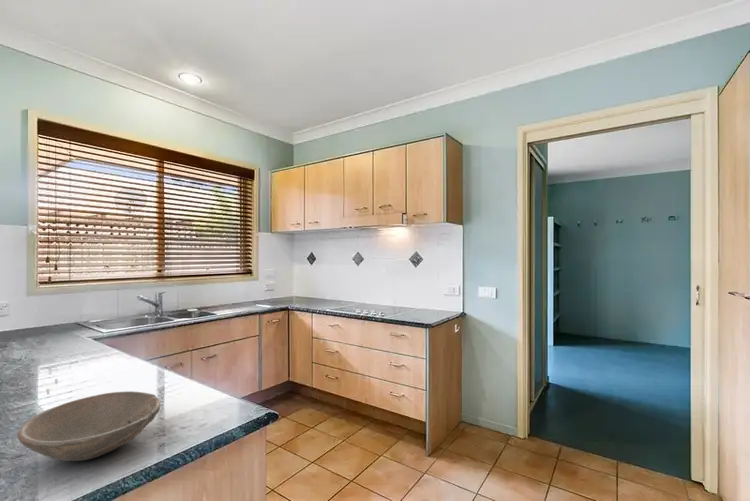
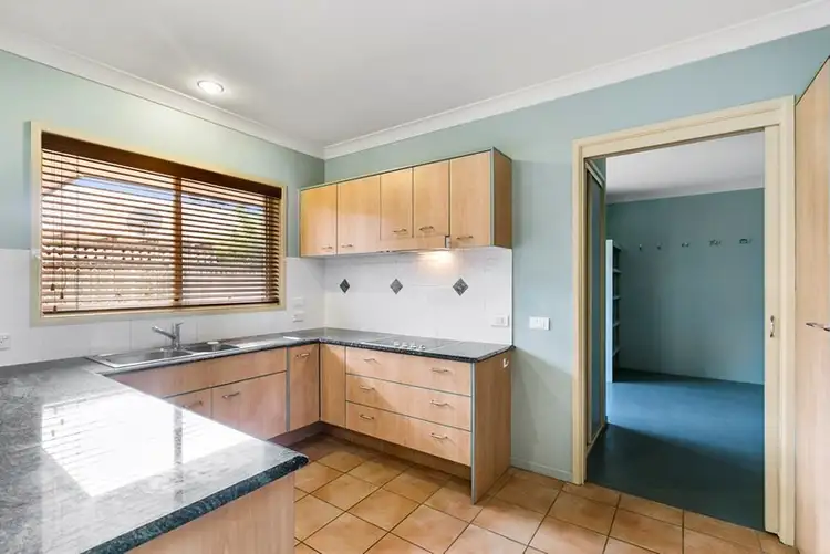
- bowl (95, 430)
